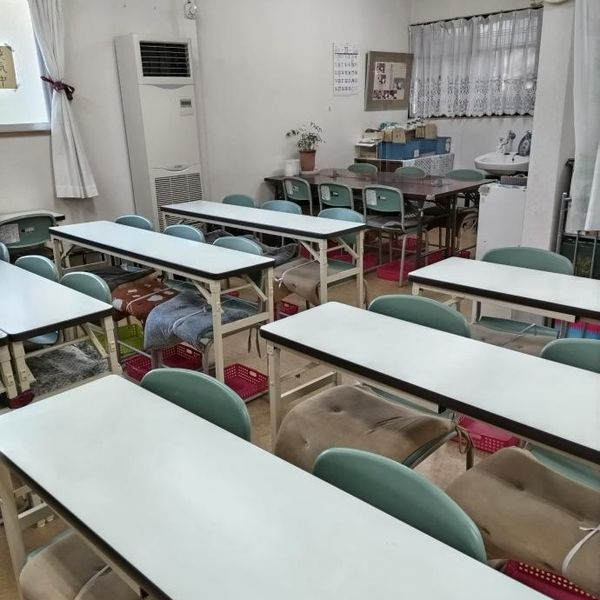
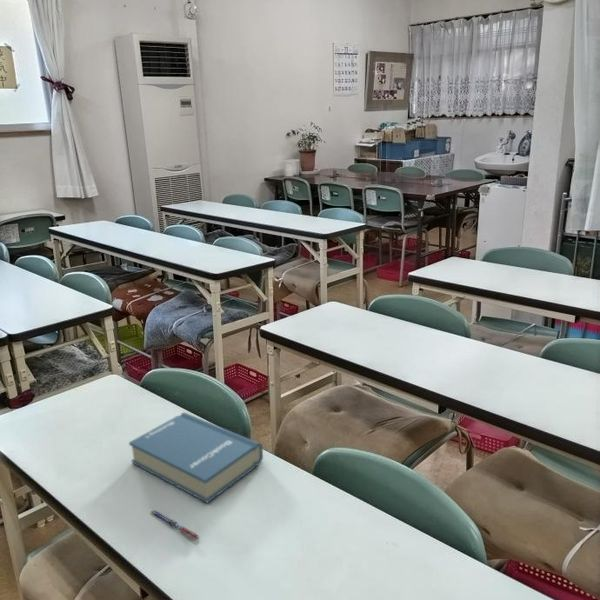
+ hardback book (196, 452)
+ pen (174, 523)
